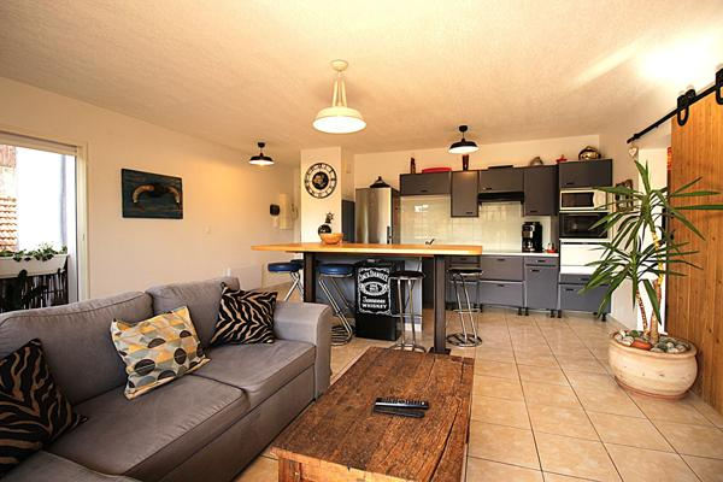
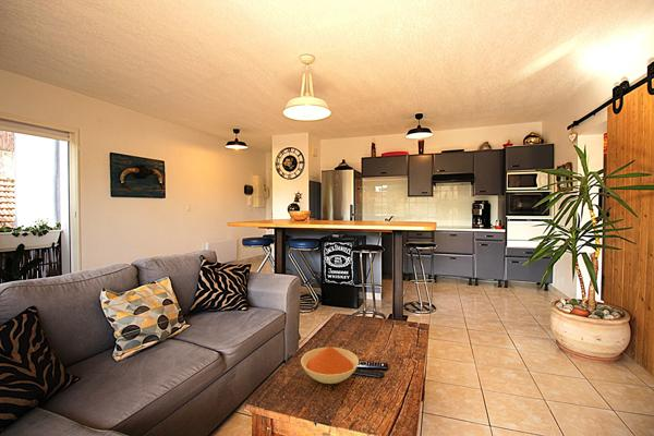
+ bowl (329, 362)
